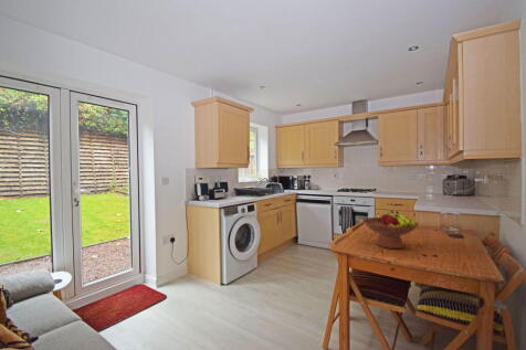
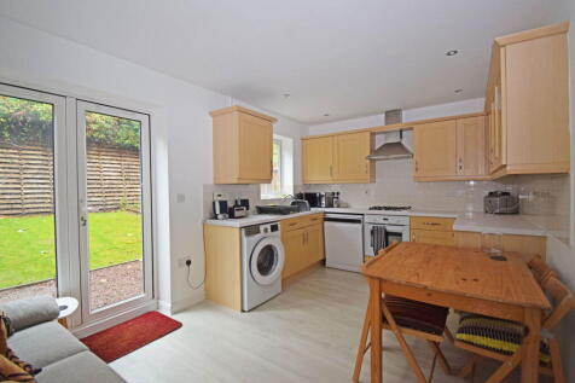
- fruit bowl (389, 229)
